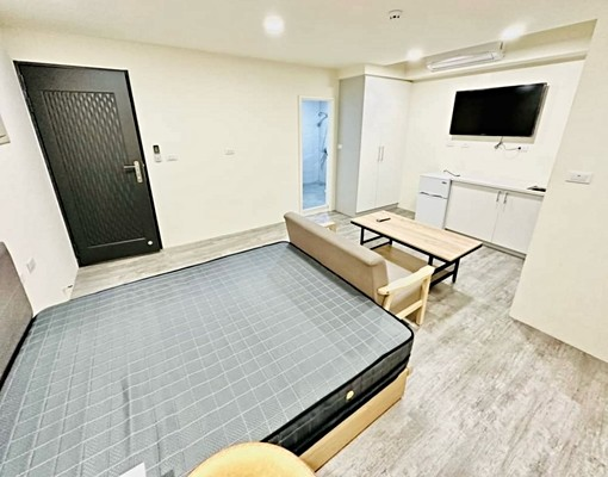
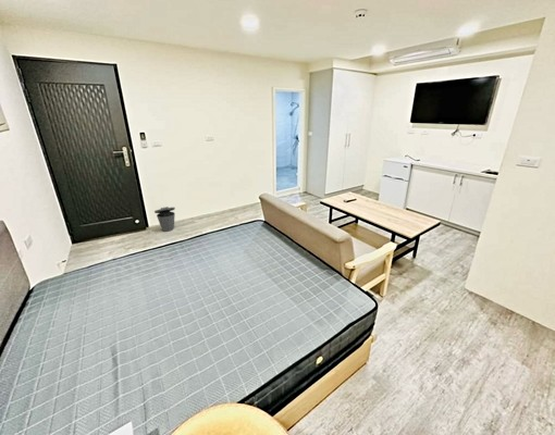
+ trash can (165, 216)
